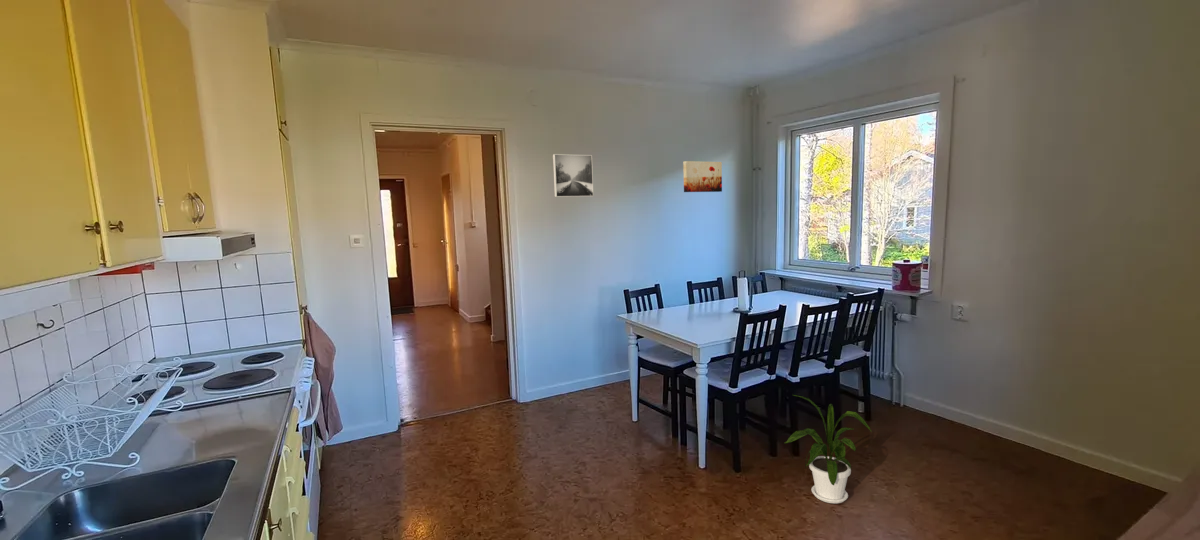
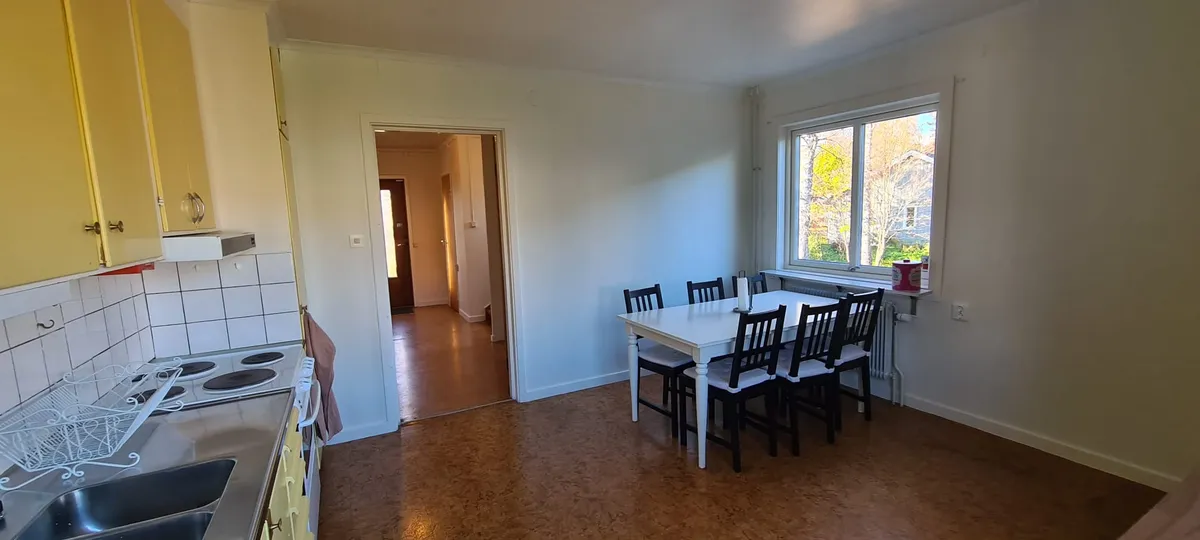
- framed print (573, 175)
- house plant (826, 447)
- wall art (703, 176)
